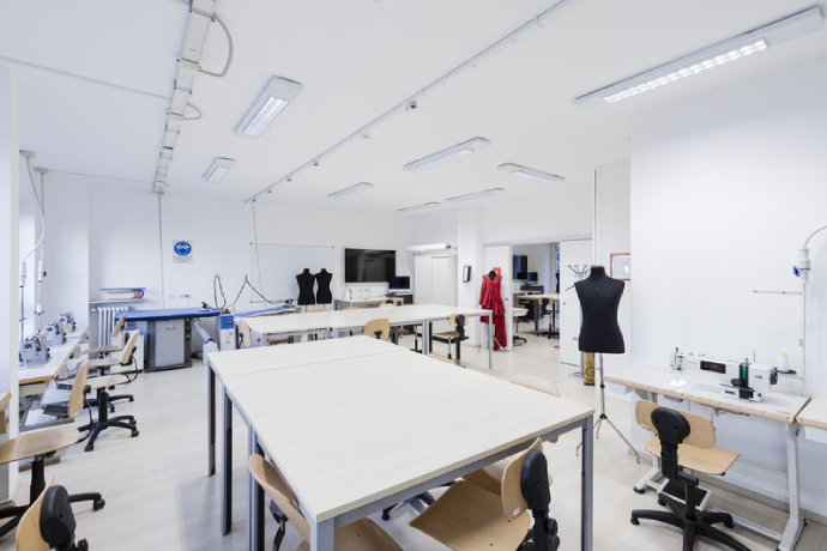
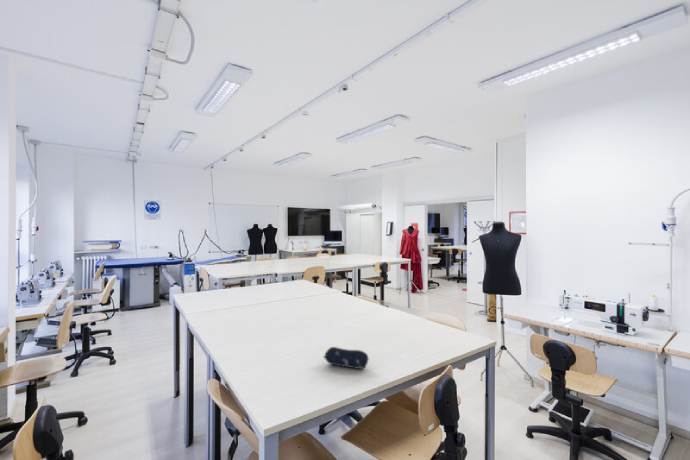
+ pencil case (346, 357)
